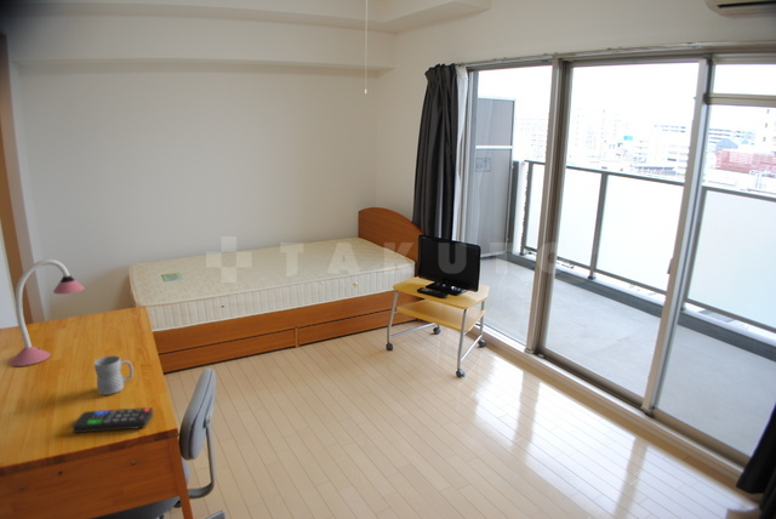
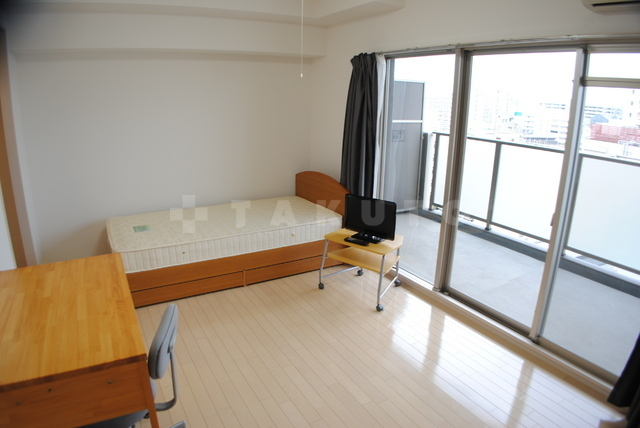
- mug (114, 373)
- desk lamp (53, 292)
- remote control (113, 418)
